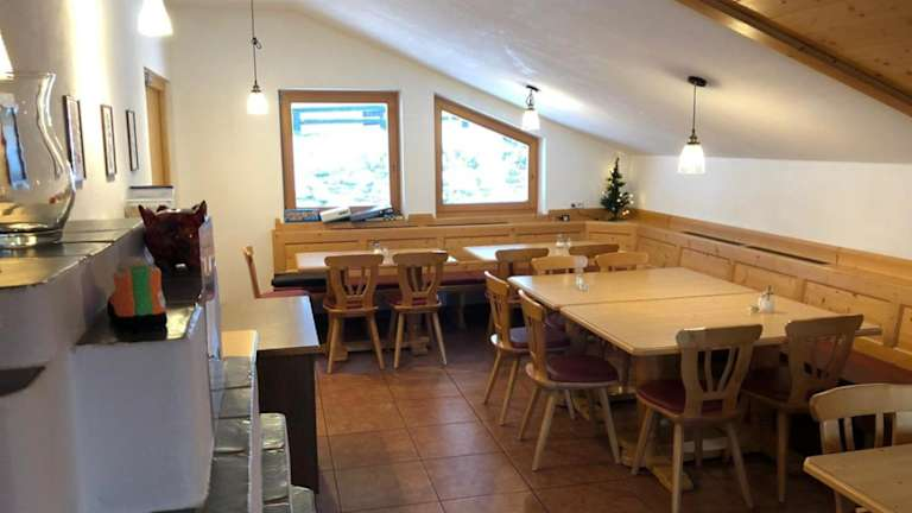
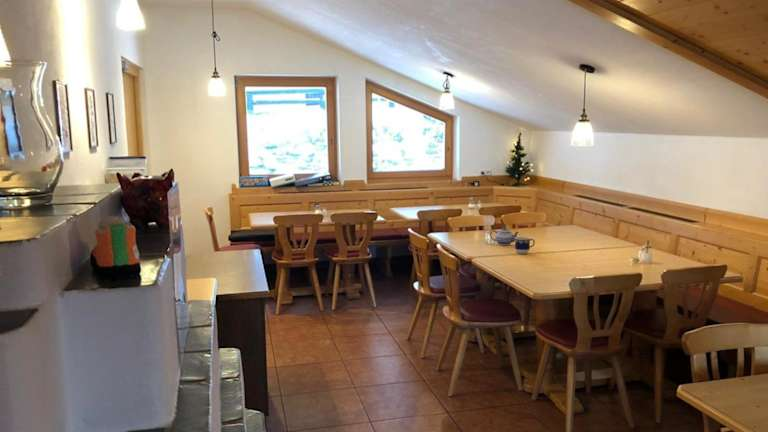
+ teapot (504, 235)
+ cup (524, 245)
